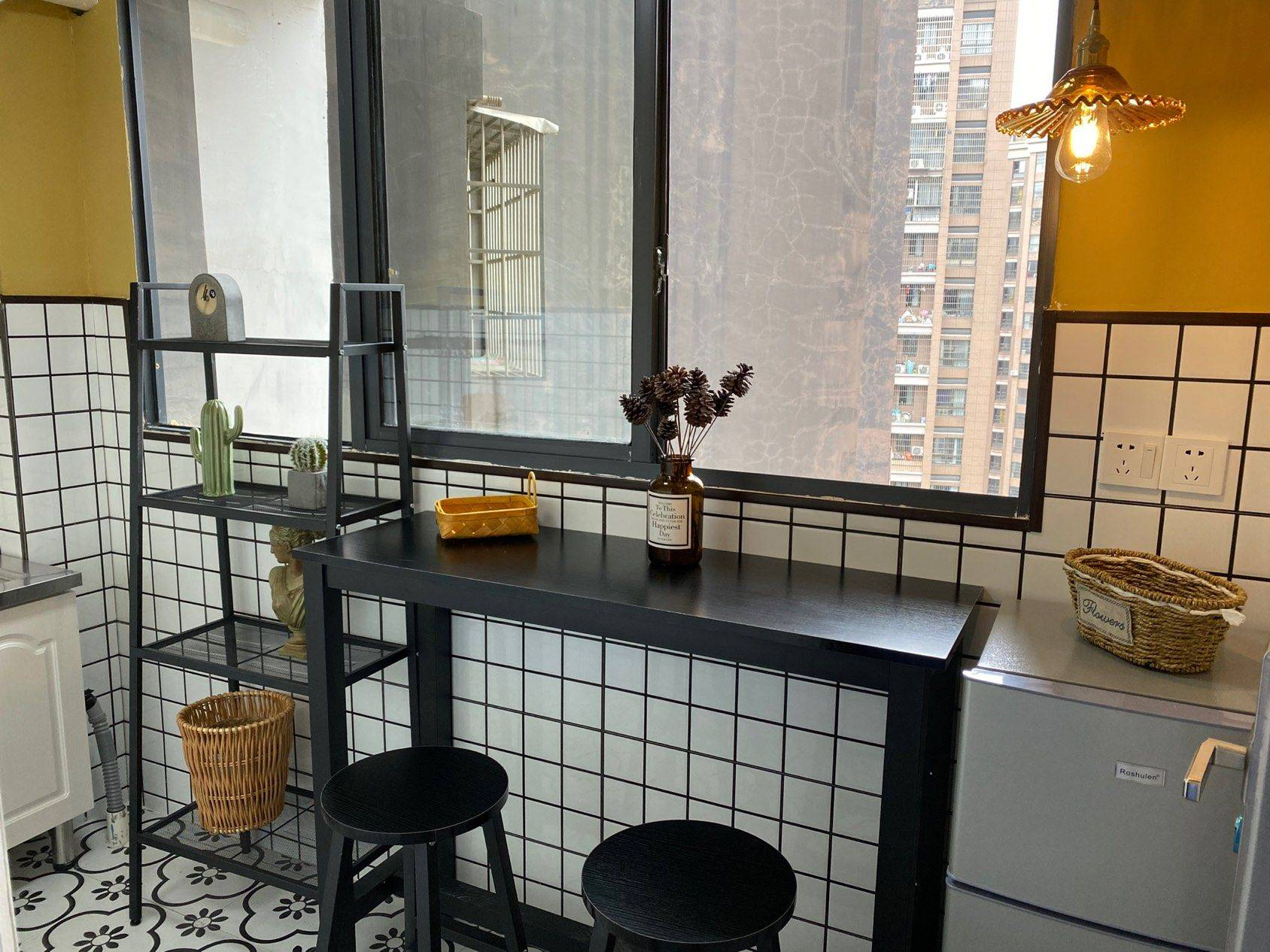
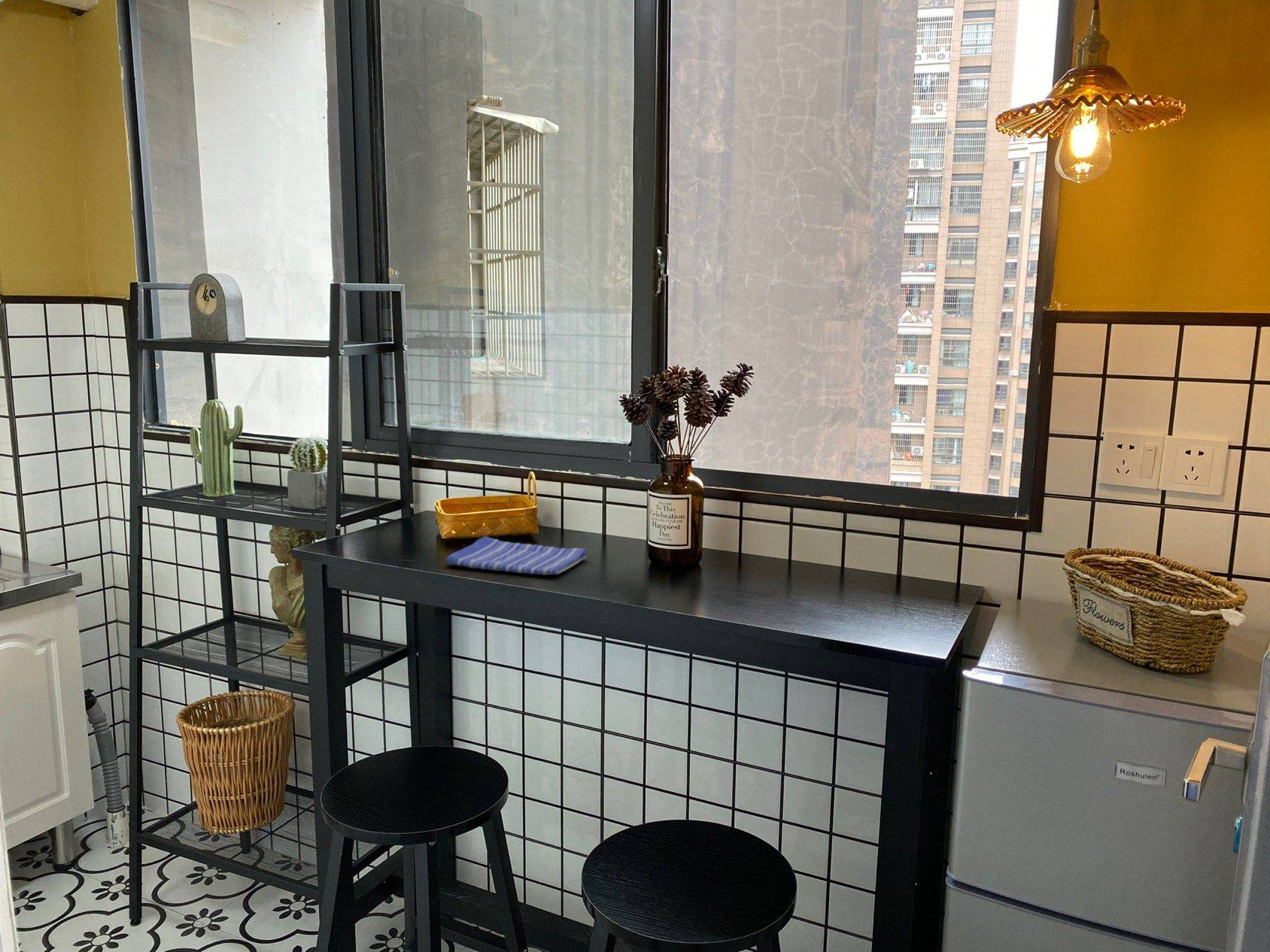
+ dish towel (517, 555)
